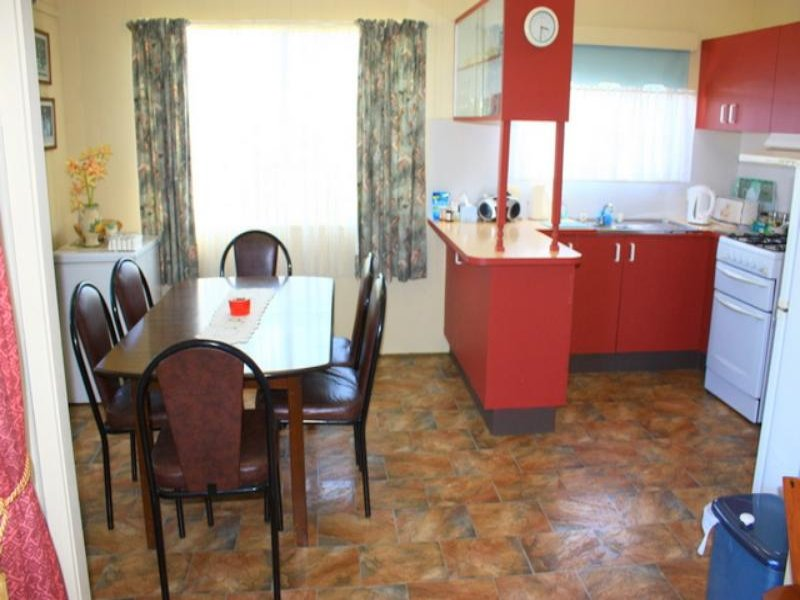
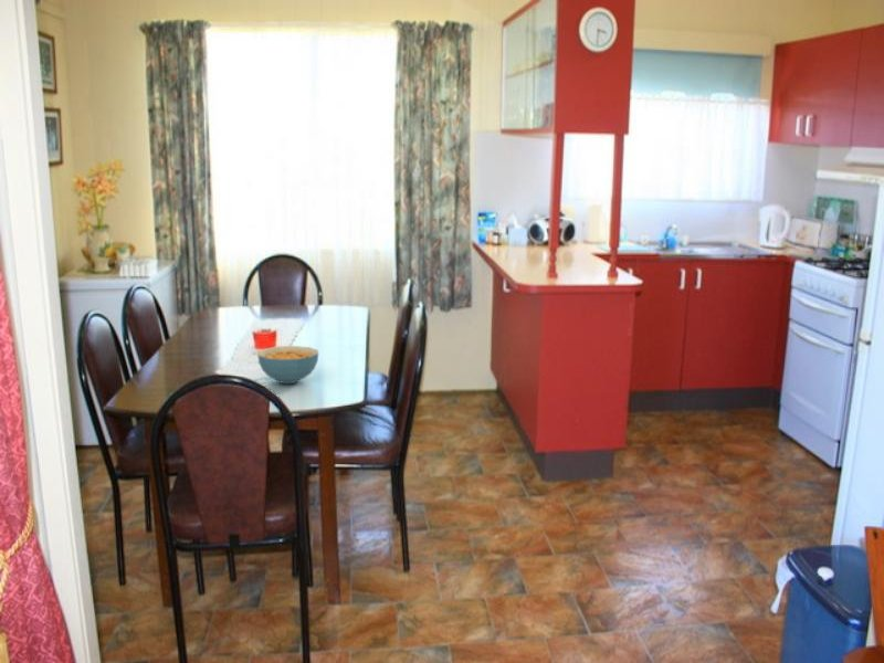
+ cereal bowl (288, 367)
